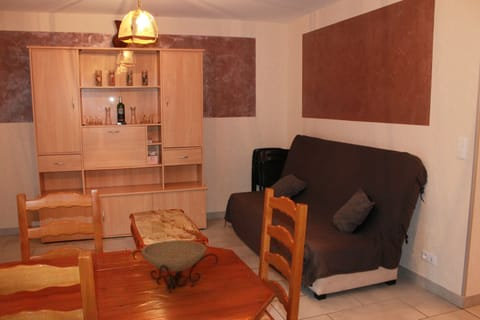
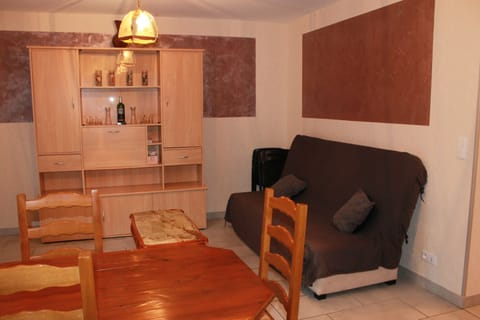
- decorative bowl (175, 267)
